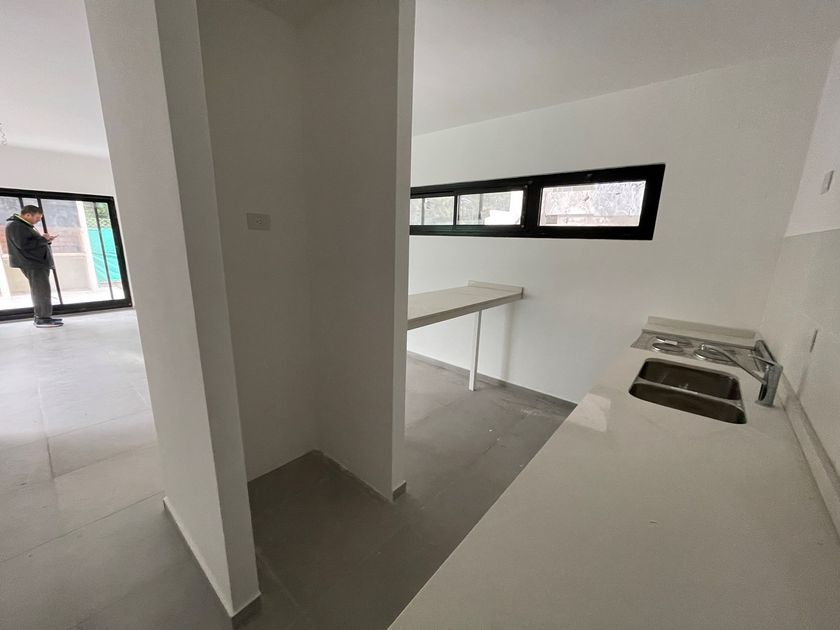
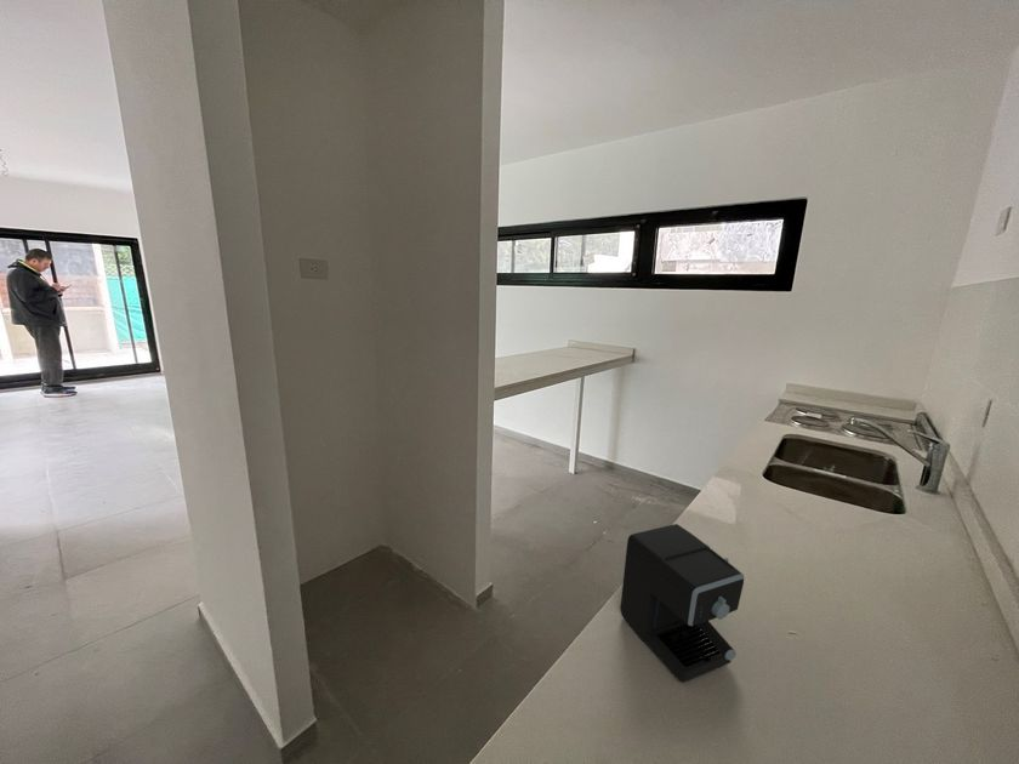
+ coffee maker (711, 578)
